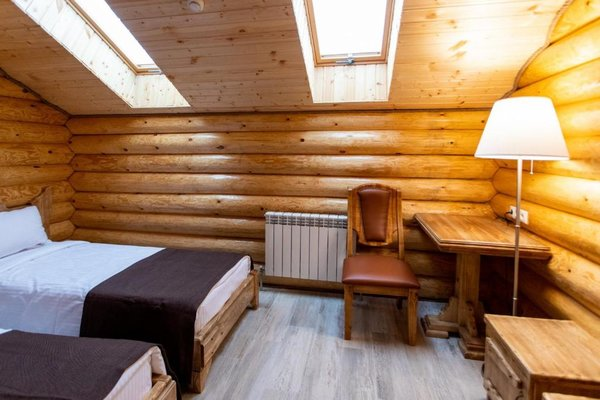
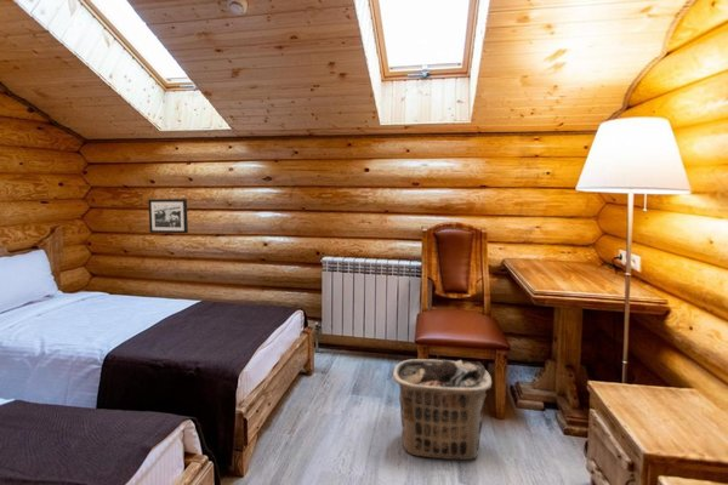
+ picture frame (167, 216)
+ clothes hamper (440, 401)
